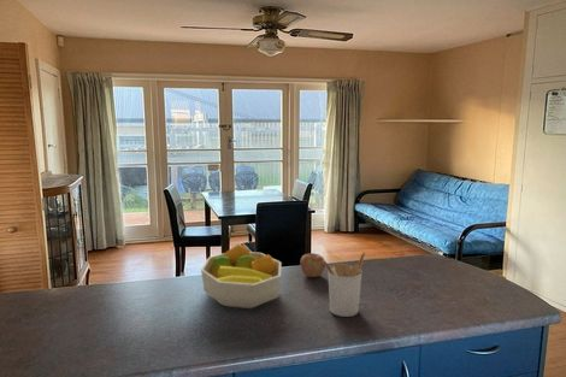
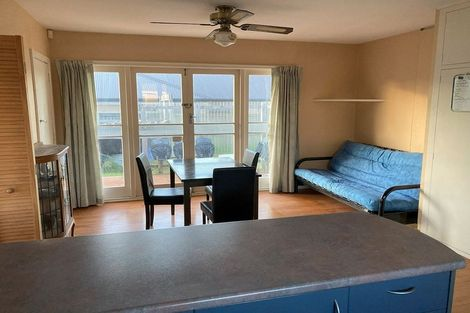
- apple (312, 265)
- utensil holder (346, 284)
- fruit bowl (242, 273)
